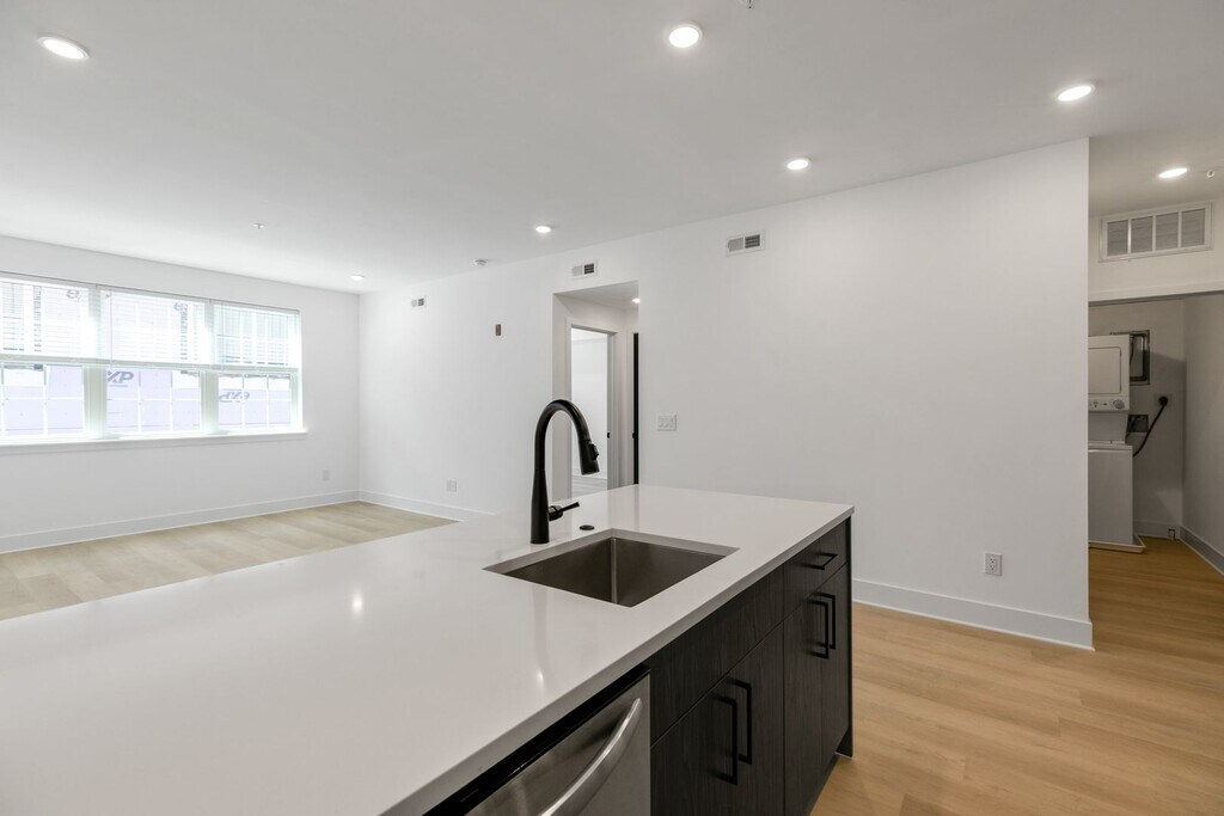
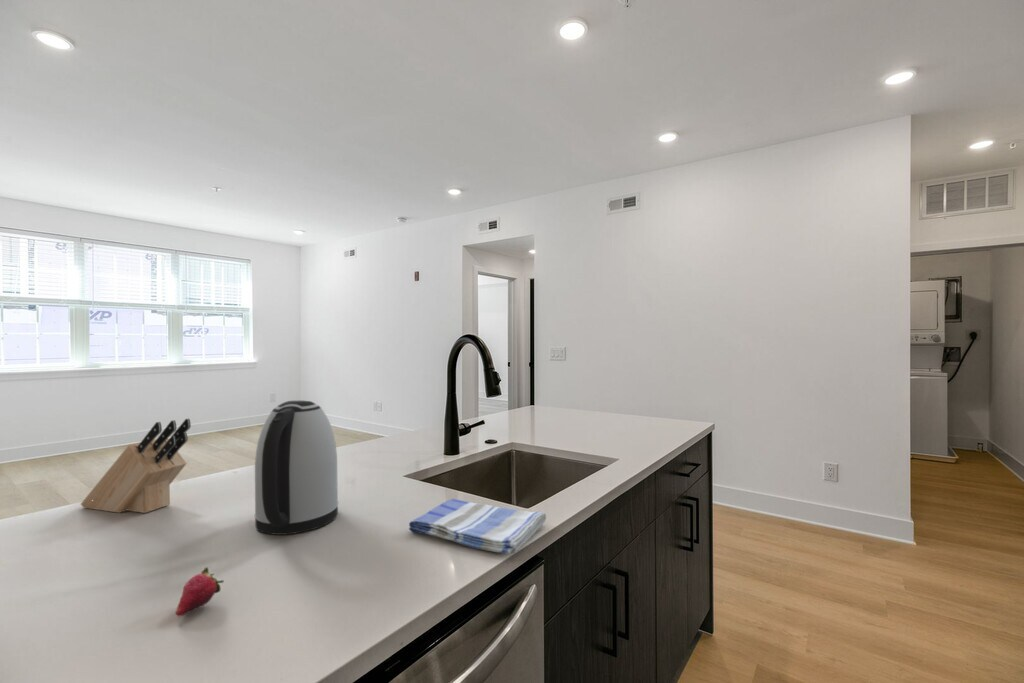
+ kettle (291, 463)
+ knife block (139, 462)
+ fruit (196, 590)
+ dish towel (479, 521)
